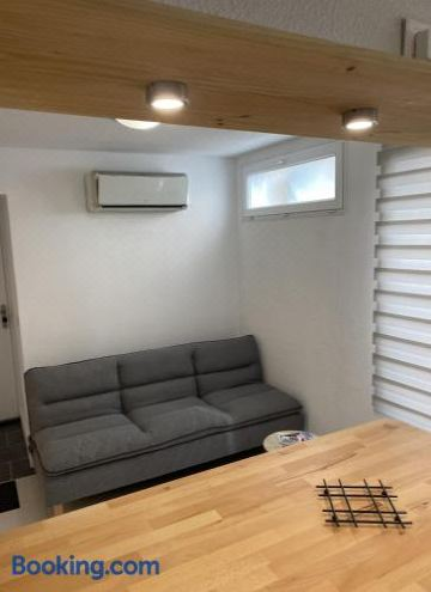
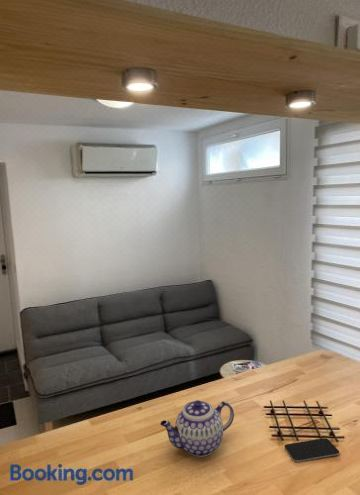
+ teapot (198, 423)
+ smartphone (311, 449)
